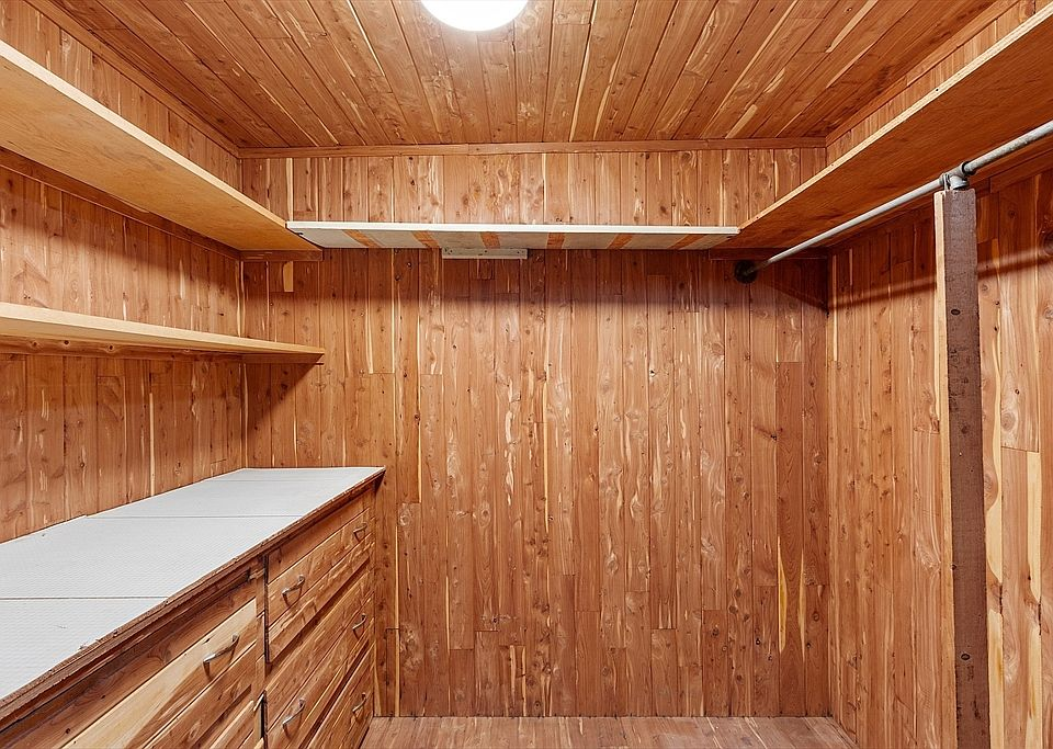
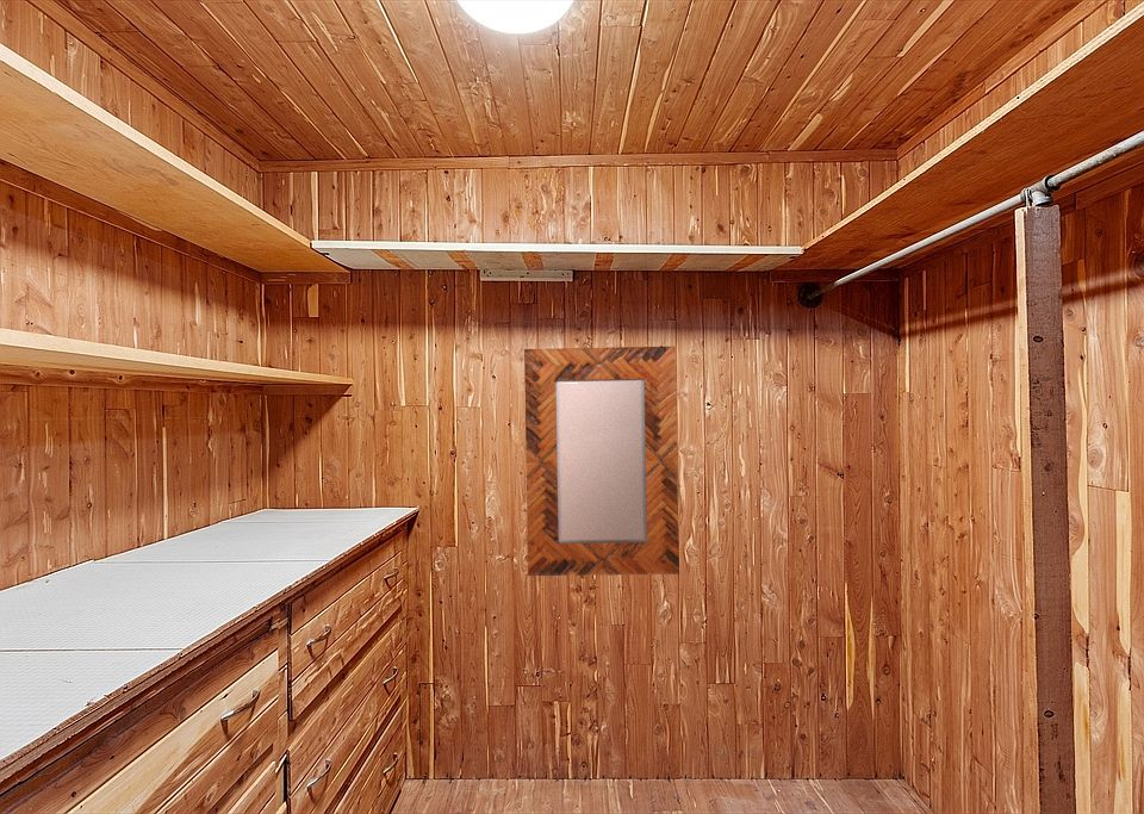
+ home mirror (601, 460)
